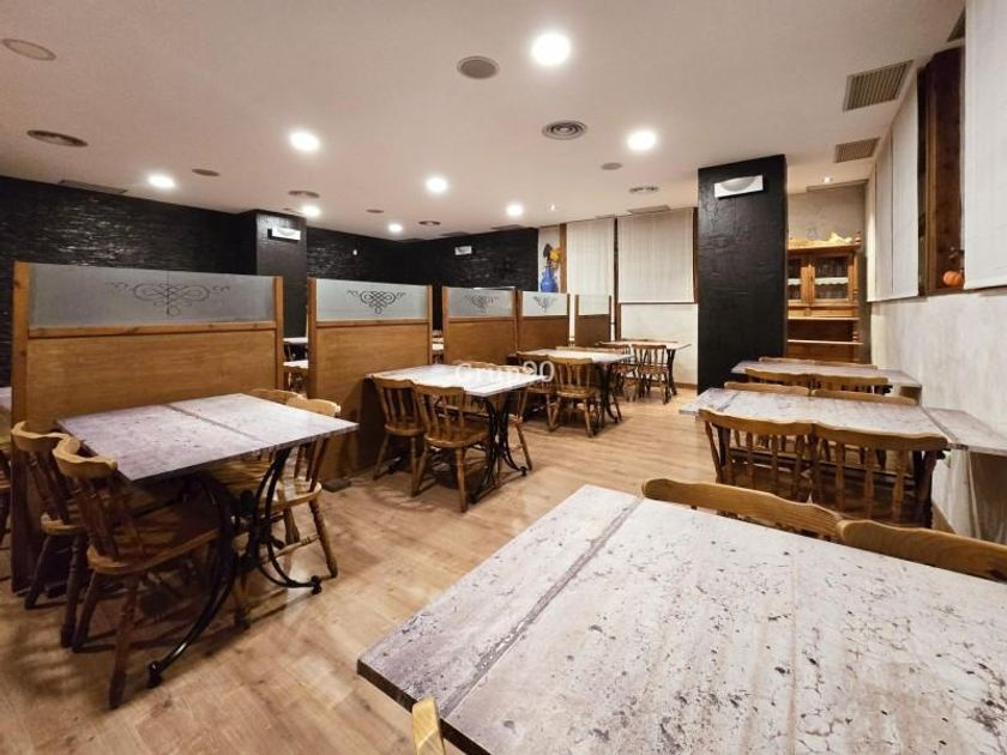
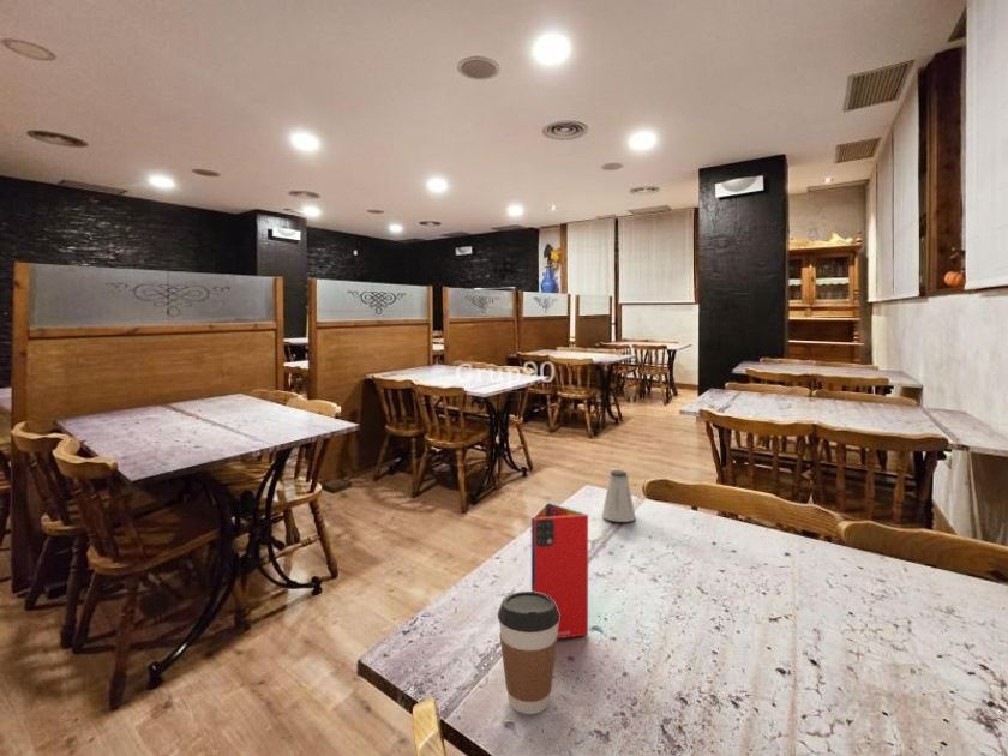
+ smartphone (554, 566)
+ saltshaker (618, 493)
+ coffee cup (528, 650)
